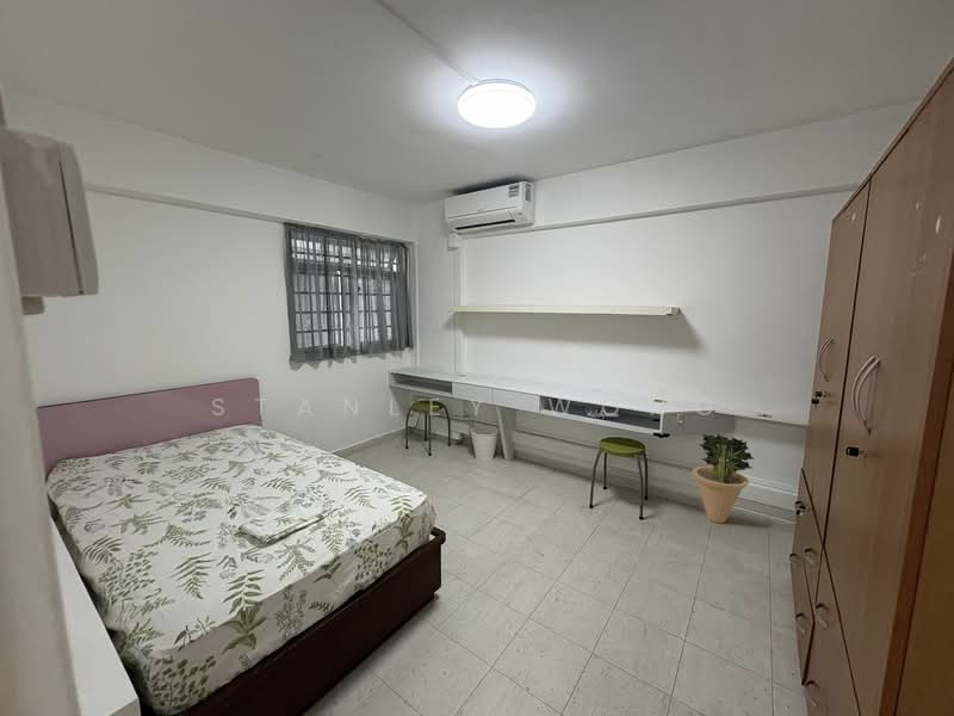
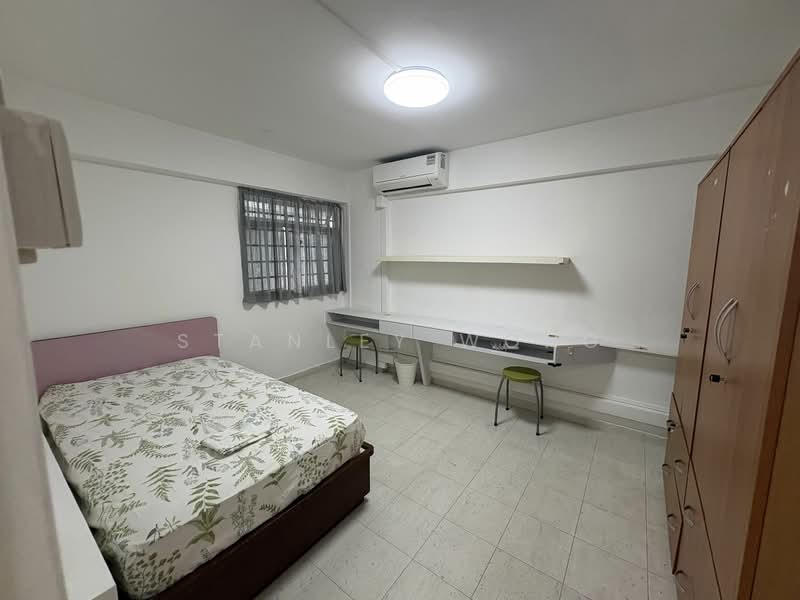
- potted plant (721, 476)
